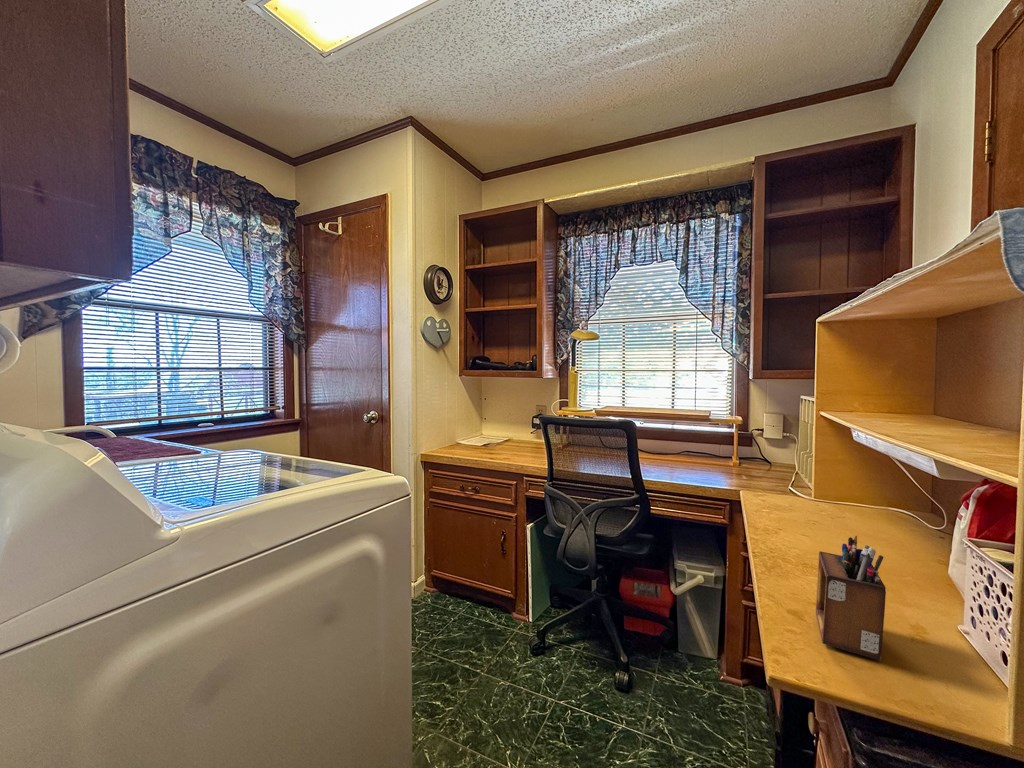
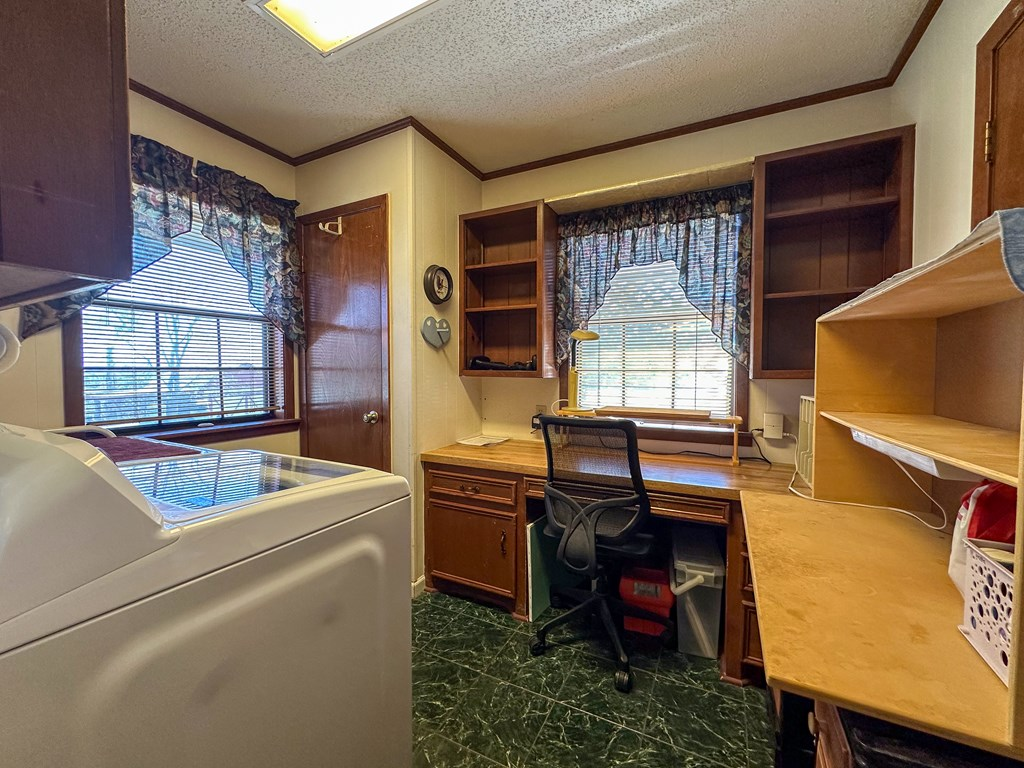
- desk organizer (847, 588)
